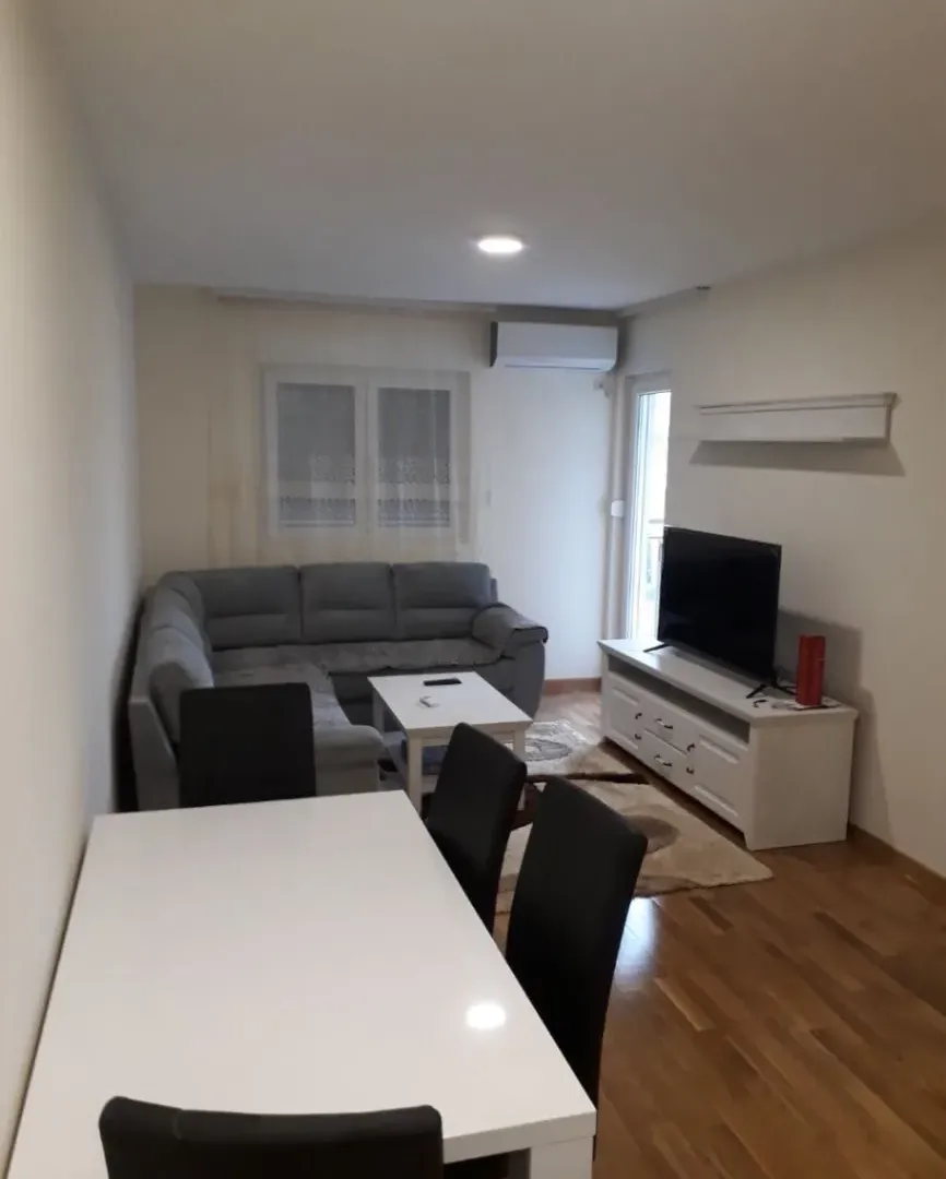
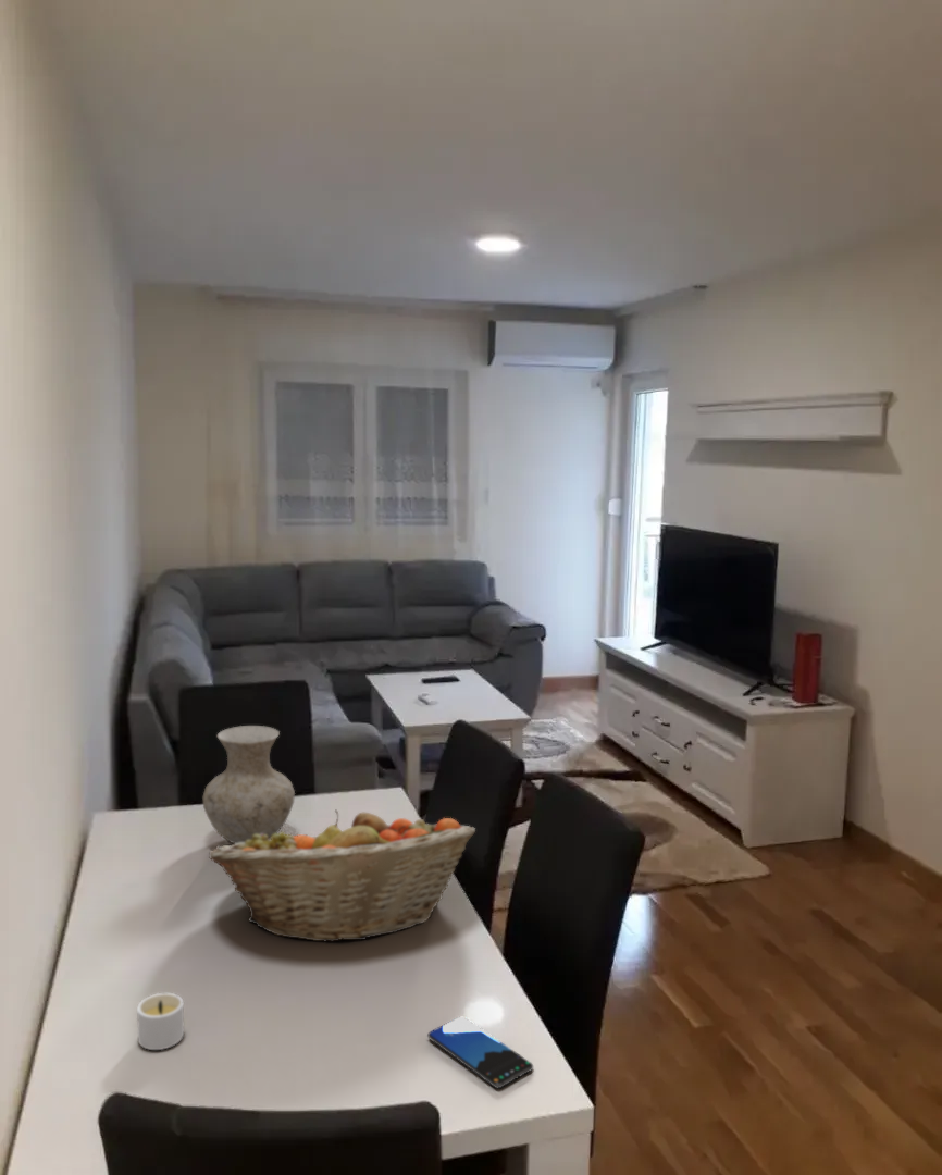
+ candle (158, 1013)
+ vase (248, 788)
+ fruit basket (345, 861)
+ smartphone (479, 1050)
